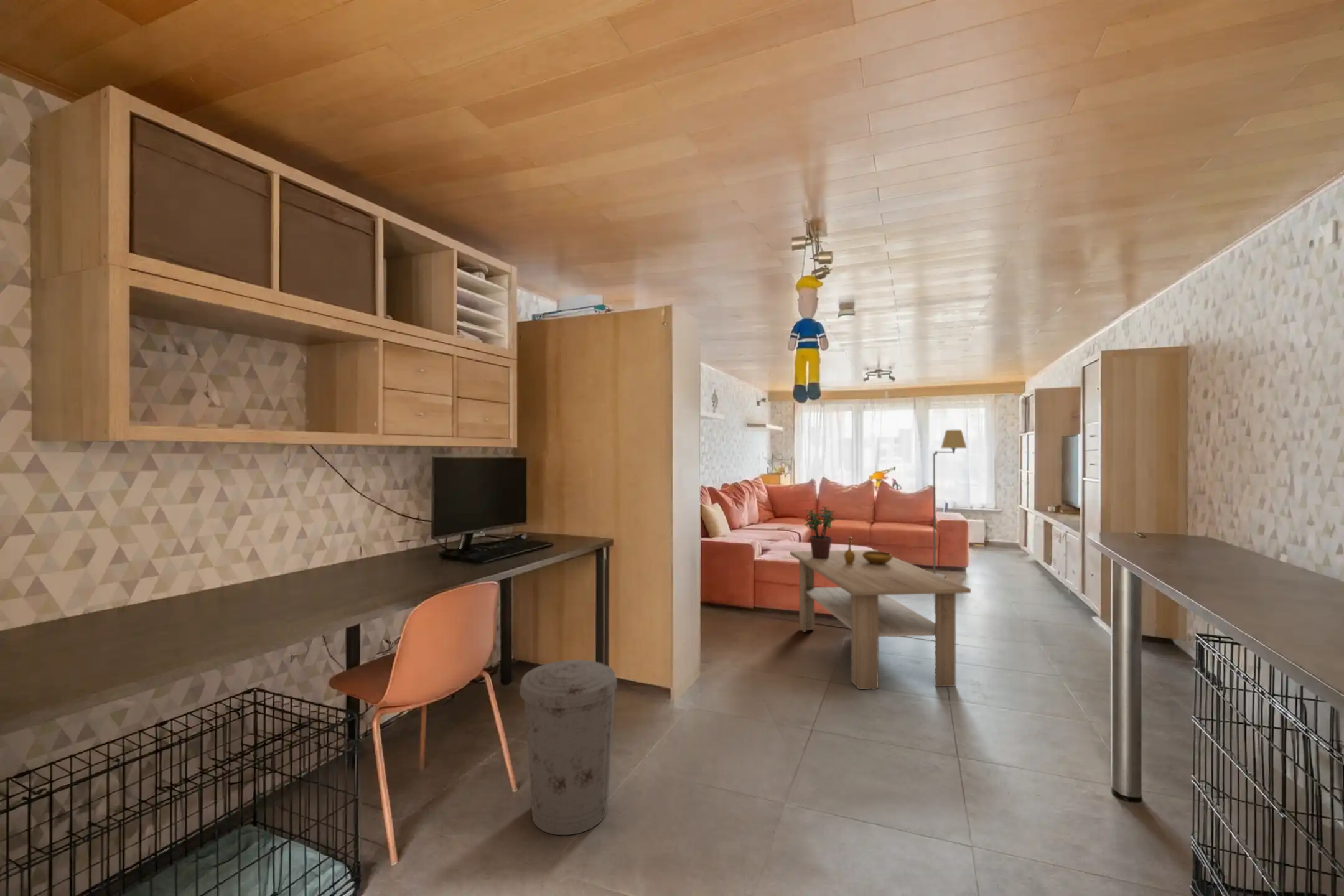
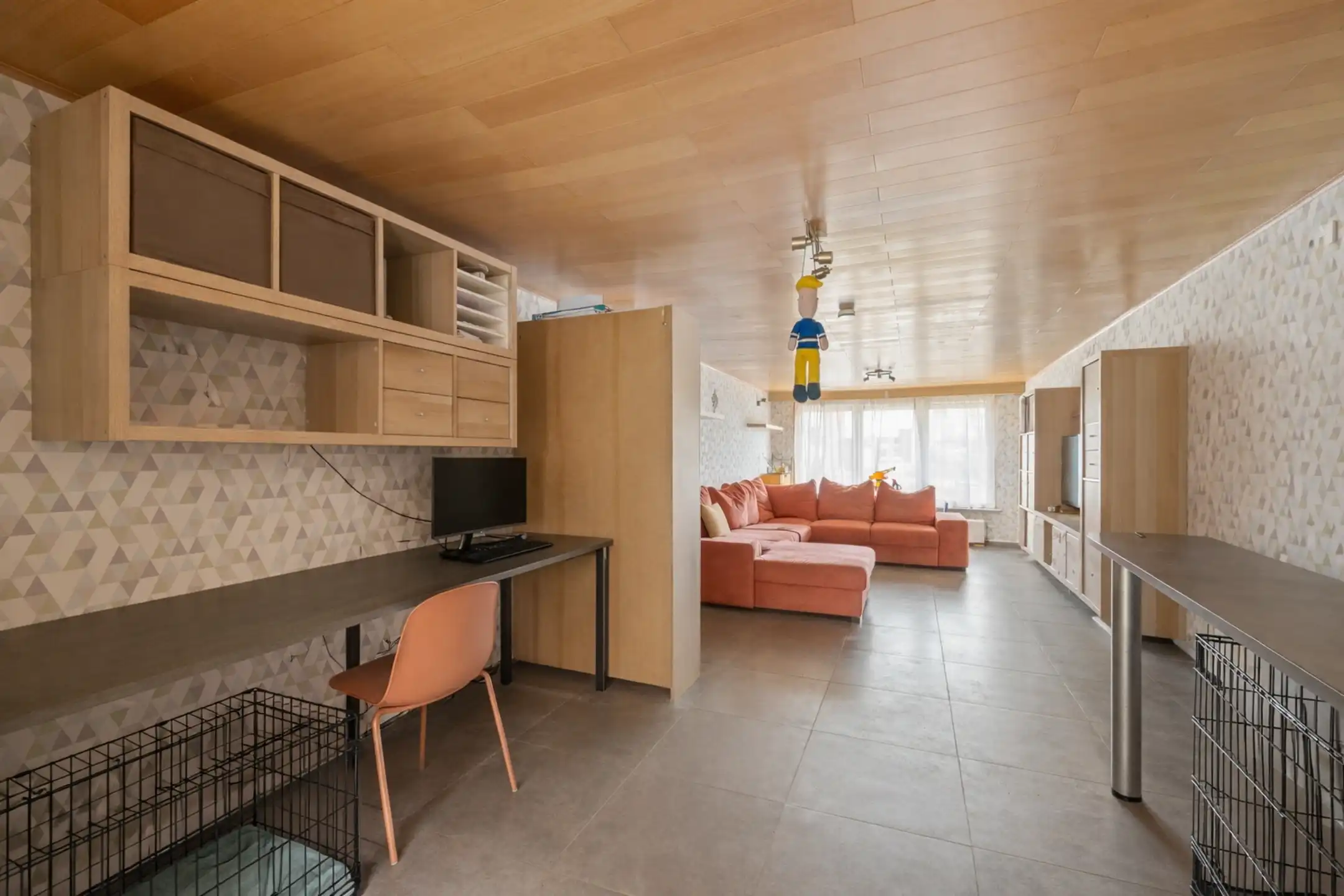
- coffee table (866, 610)
- floor lamp (935, 503)
- potted plant (823, 532)
- decorative bowl (867, 551)
- trash can (569, 740)
